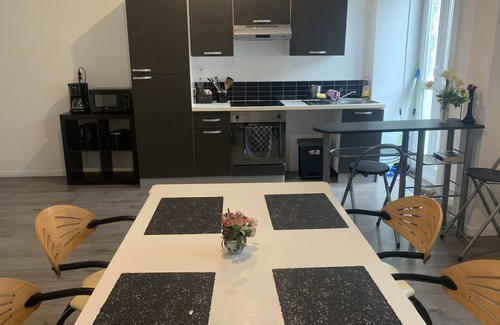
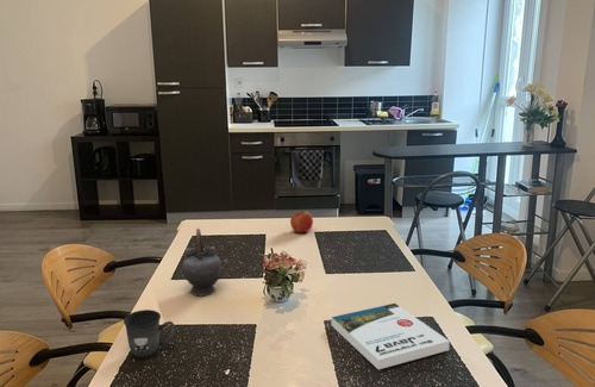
+ mug (150, 335)
+ book (387, 332)
+ teapot (202, 258)
+ fruit (301, 220)
